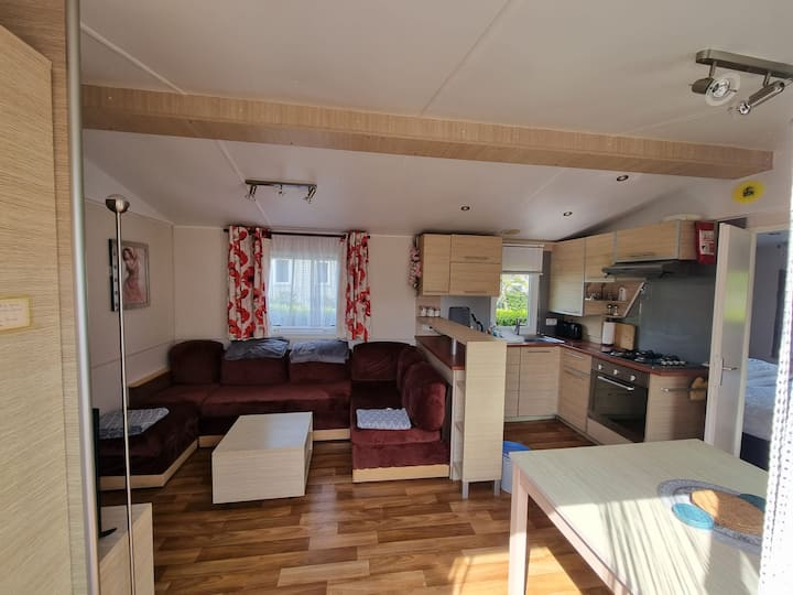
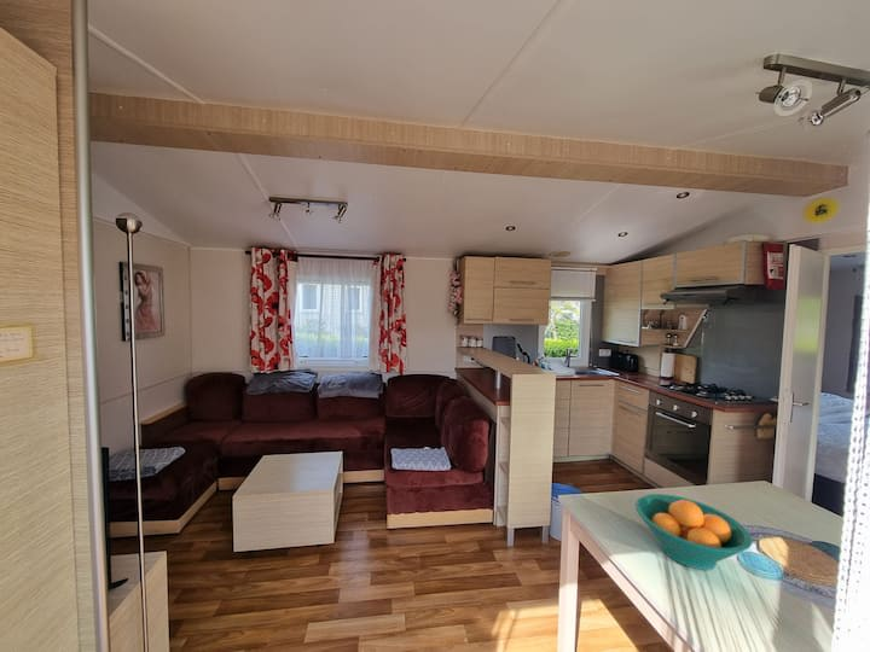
+ fruit bowl (688, 528)
